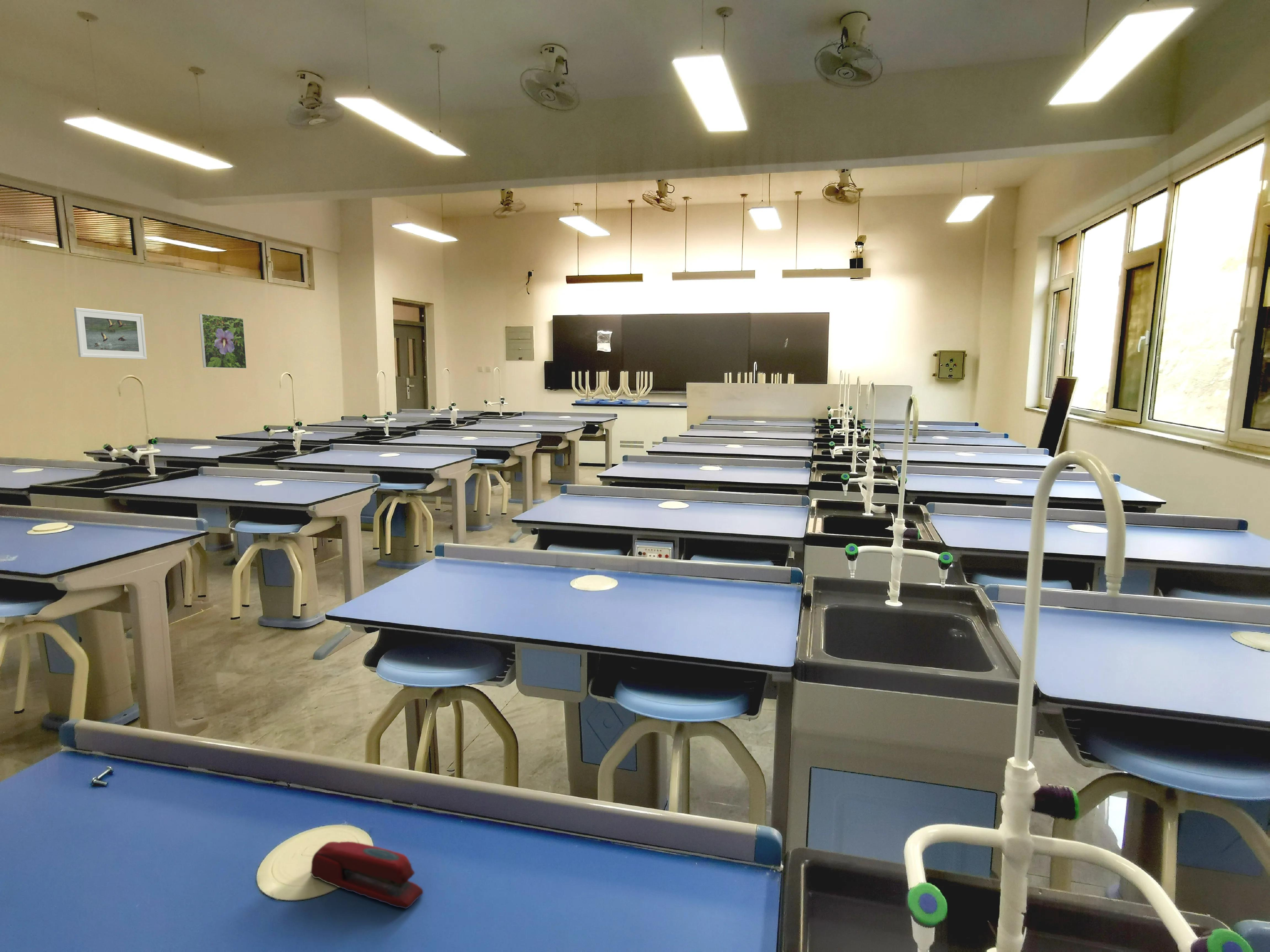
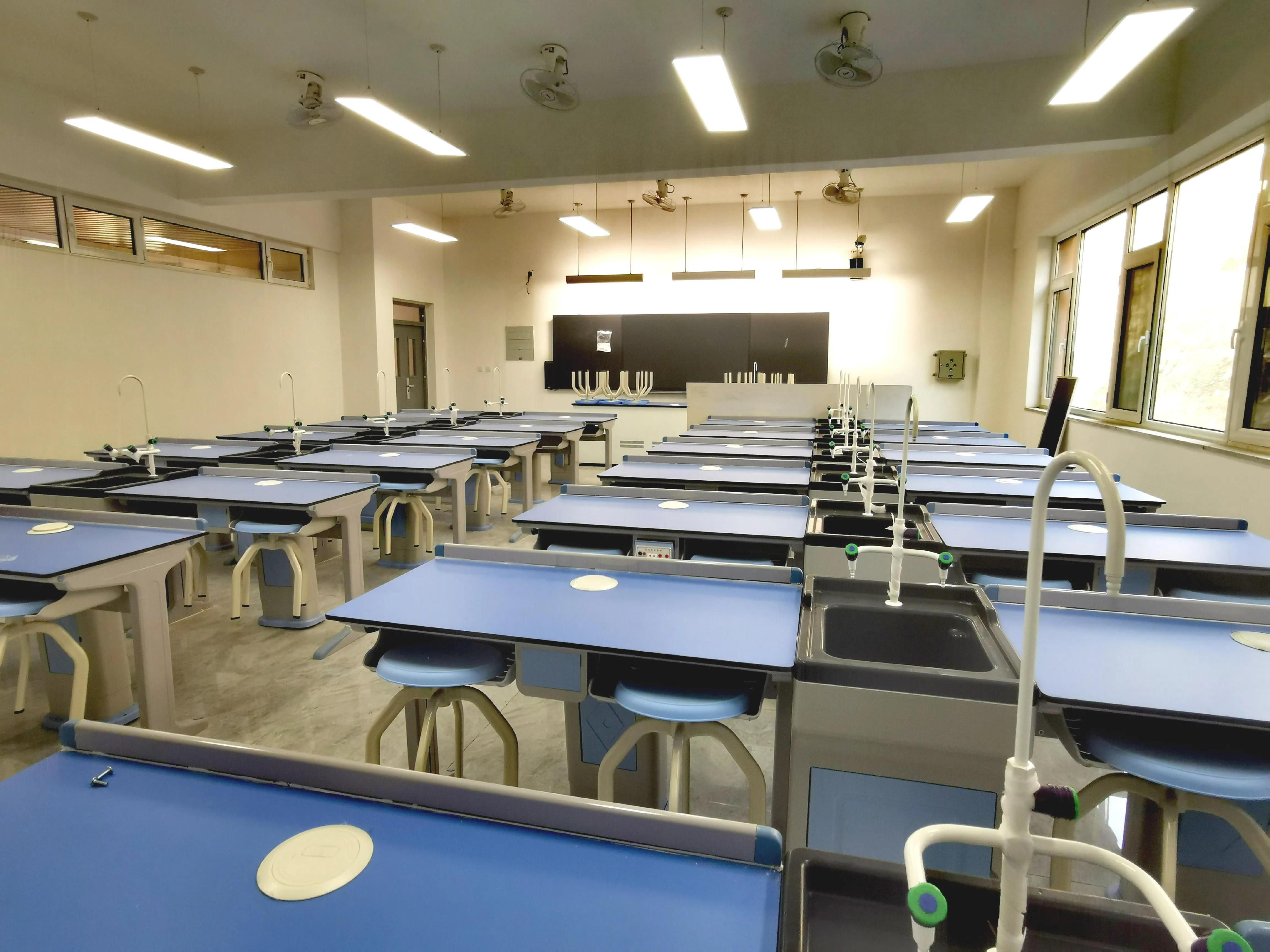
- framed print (112, 335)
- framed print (224, 342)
- stapler (364, 865)
